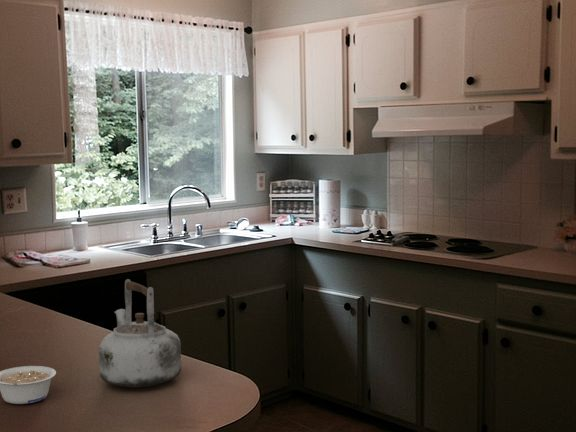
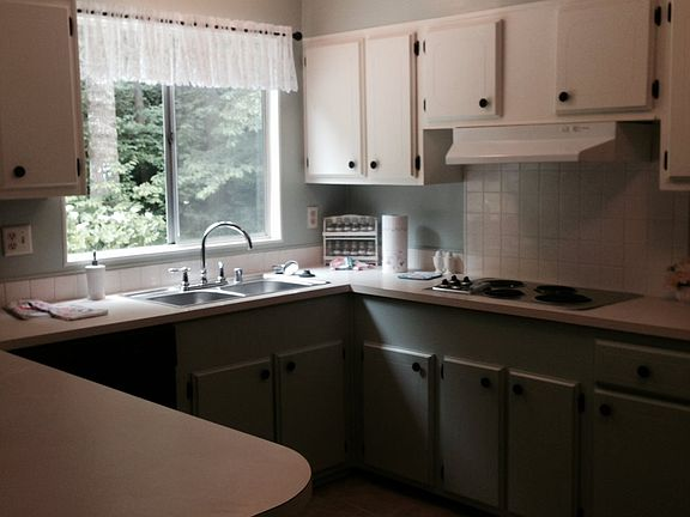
- kettle (136, 329)
- legume (25, 384)
